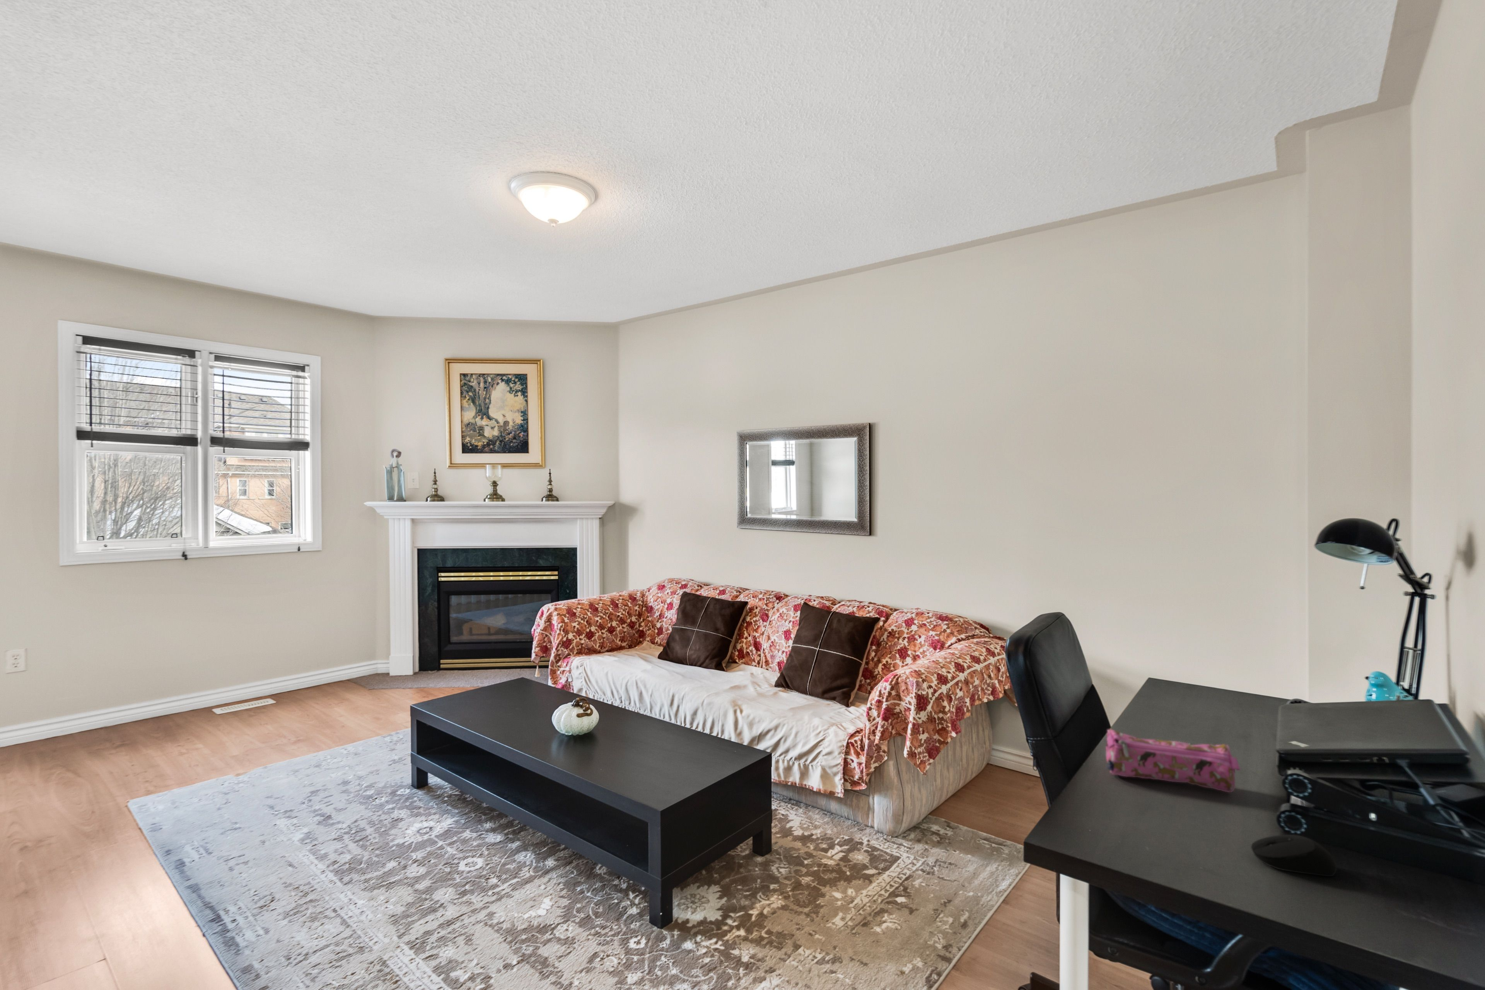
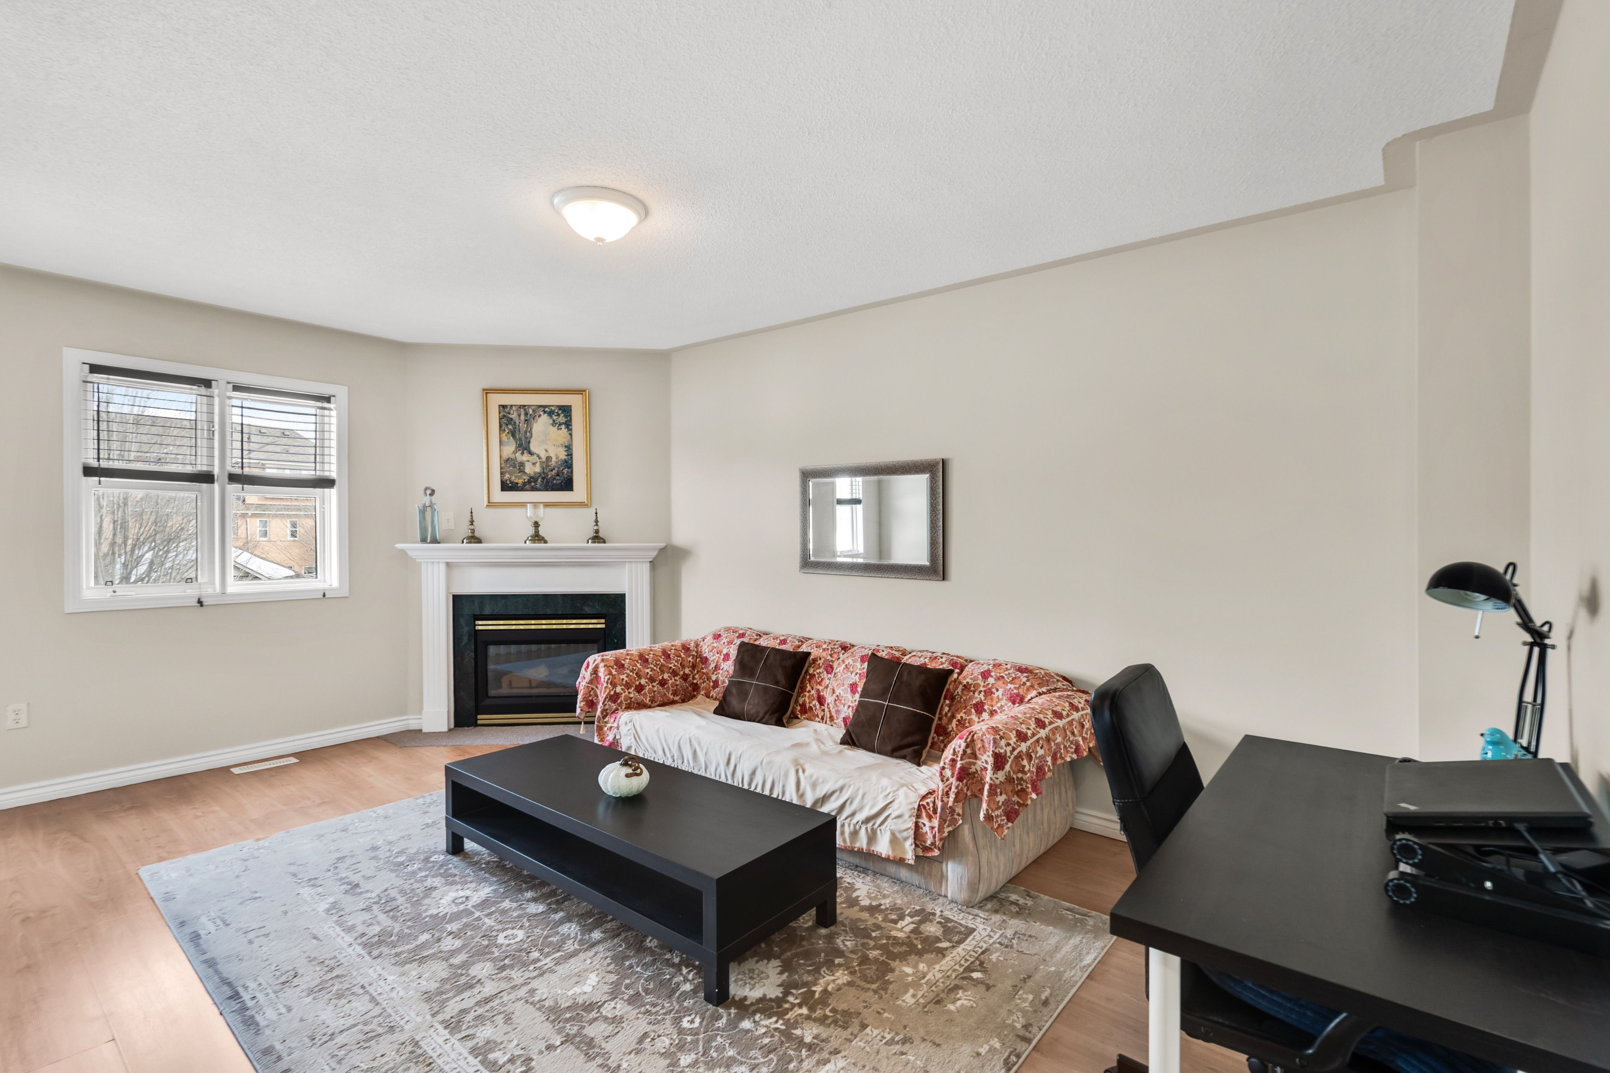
- pencil case (1169, 759)
- computer mouse (1293, 852)
